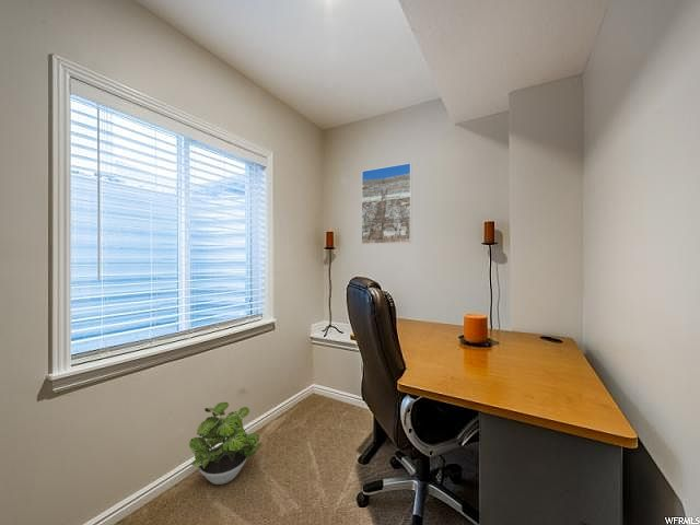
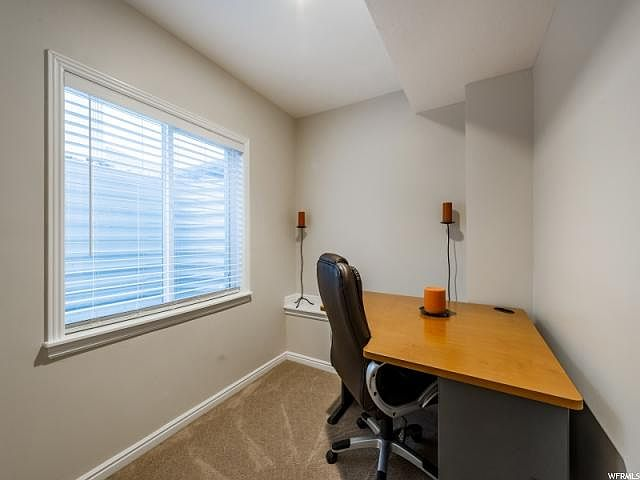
- potted plant (224, 443)
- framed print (385, 205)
